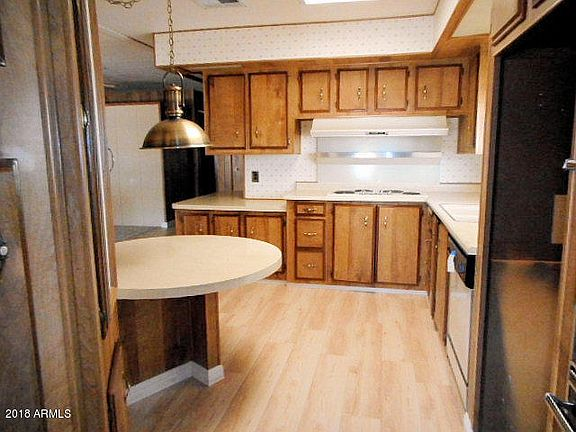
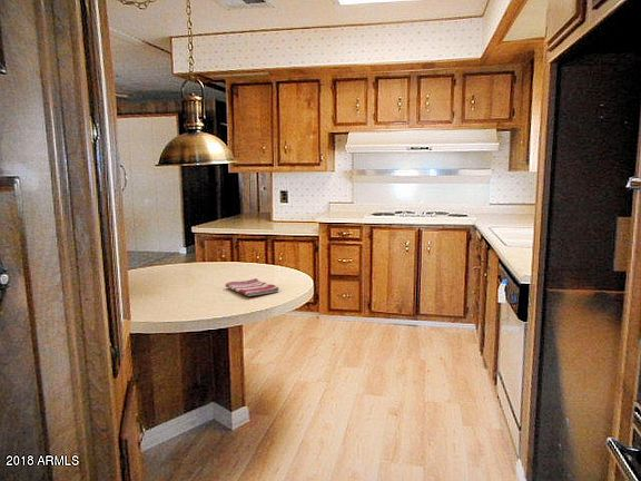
+ dish towel (252, 286)
